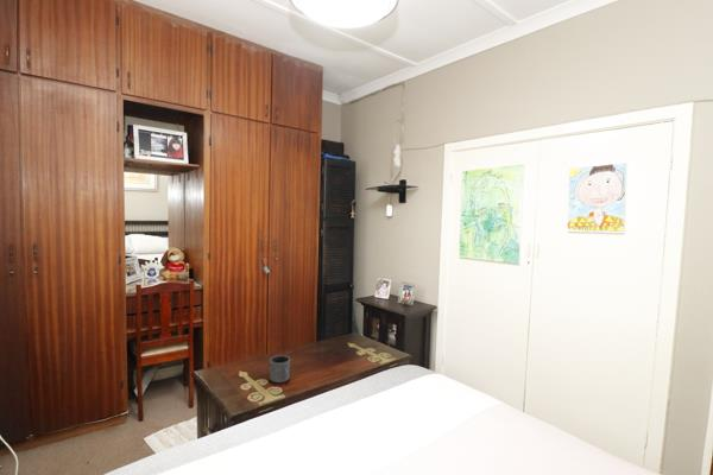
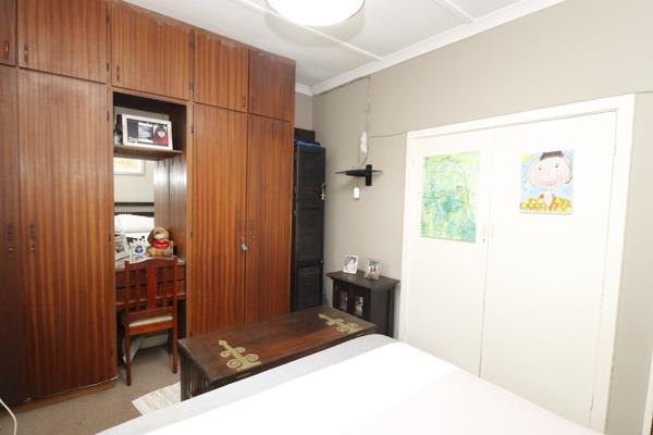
- mug (280, 369)
